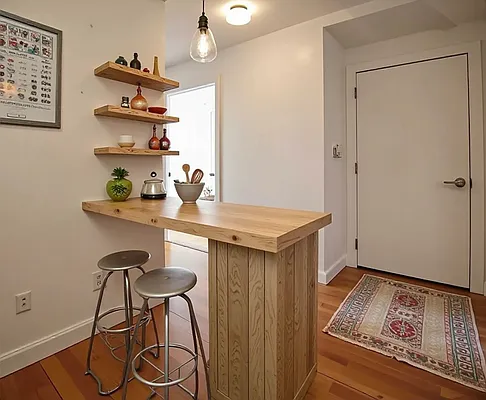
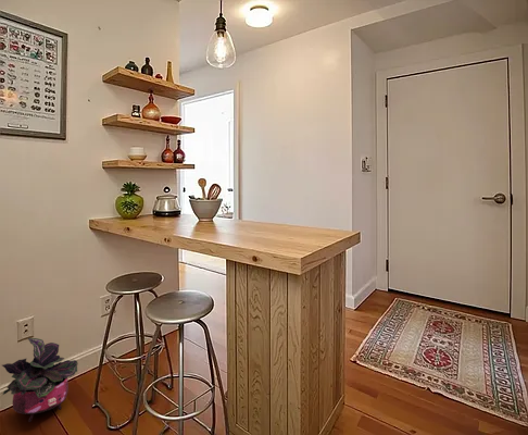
+ potted plant (42, 374)
